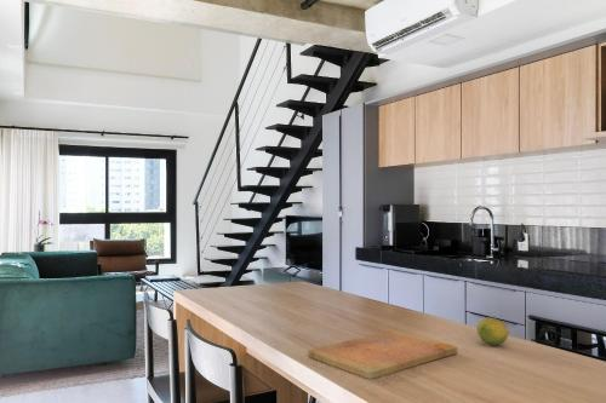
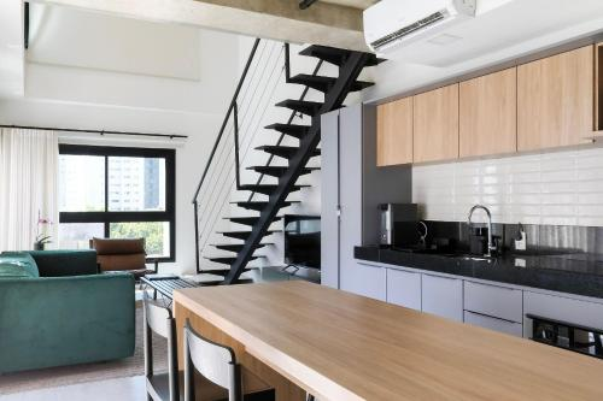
- fruit (492, 330)
- cutting board (383, 351)
